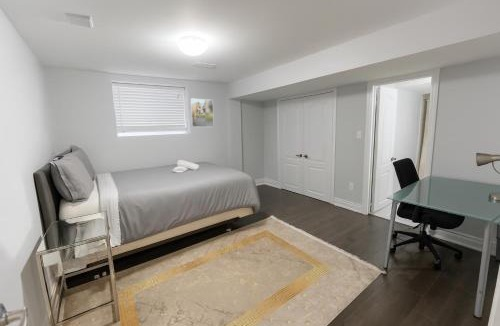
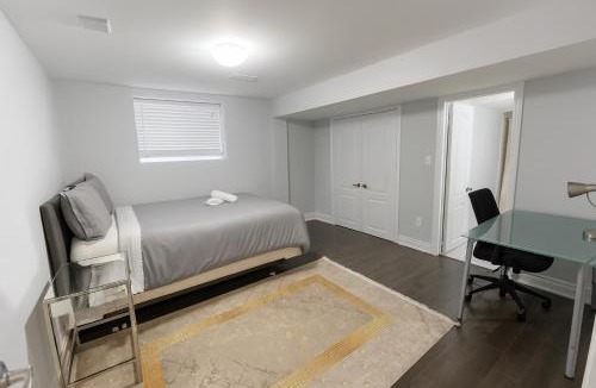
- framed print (202, 113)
